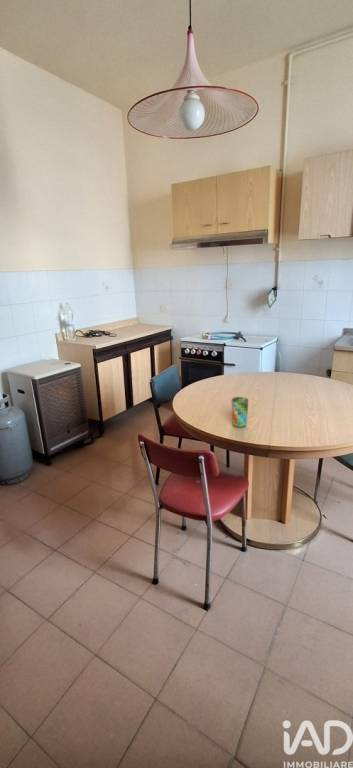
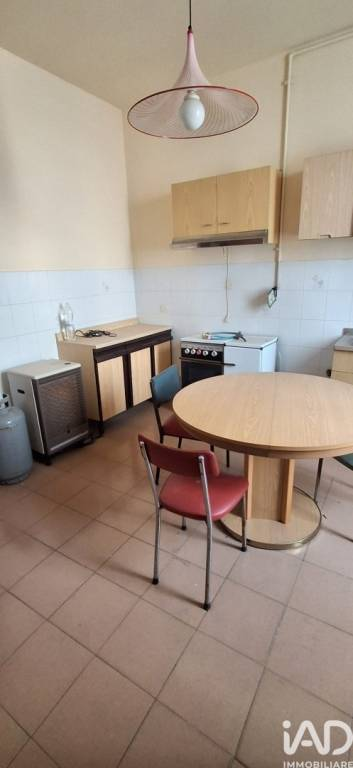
- cup (239, 412)
